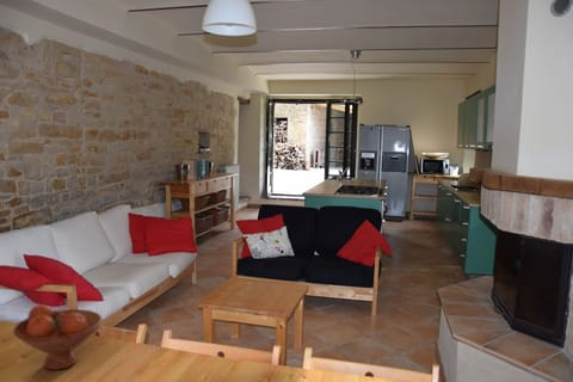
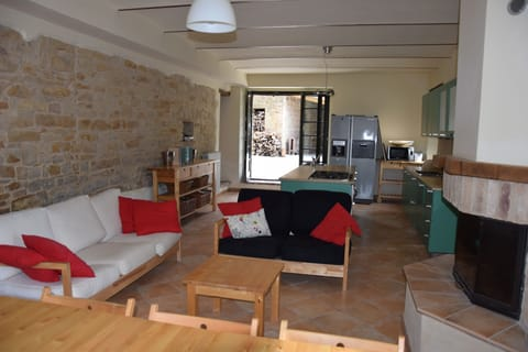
- fruit bowl (60, 334)
